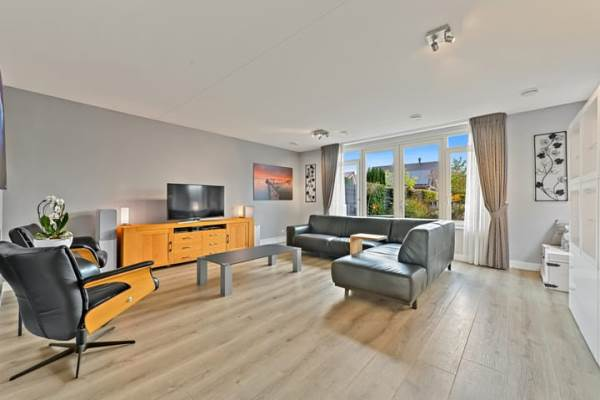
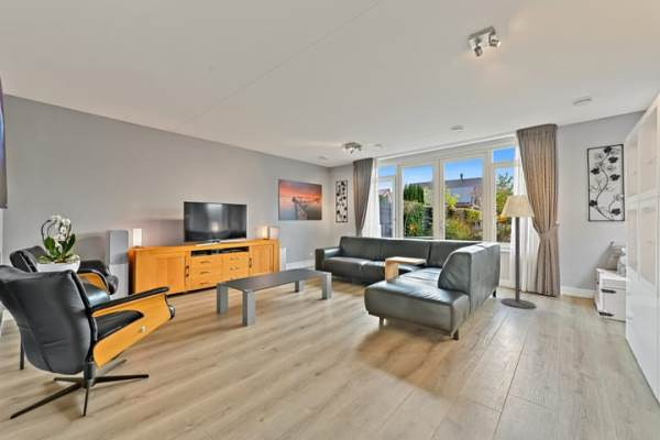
+ floor lamp (517, 250)
